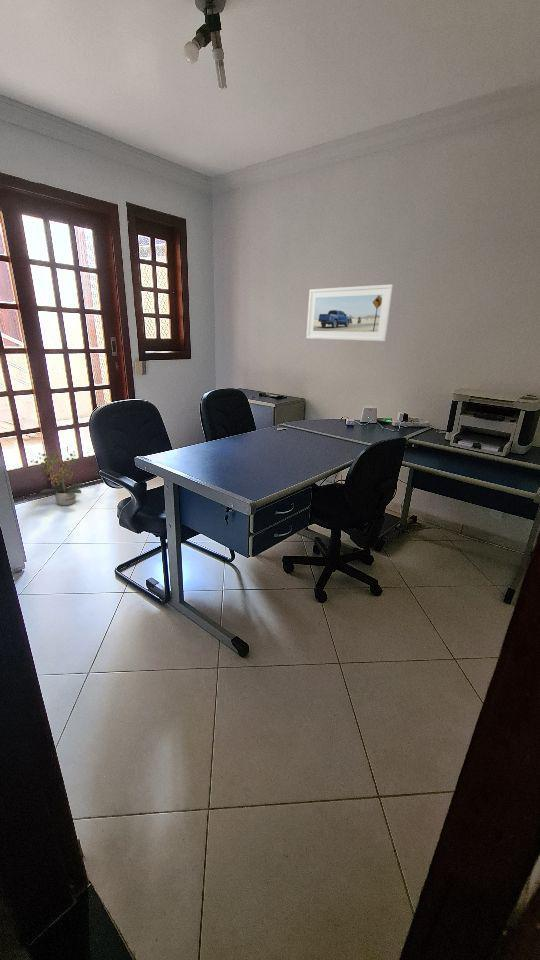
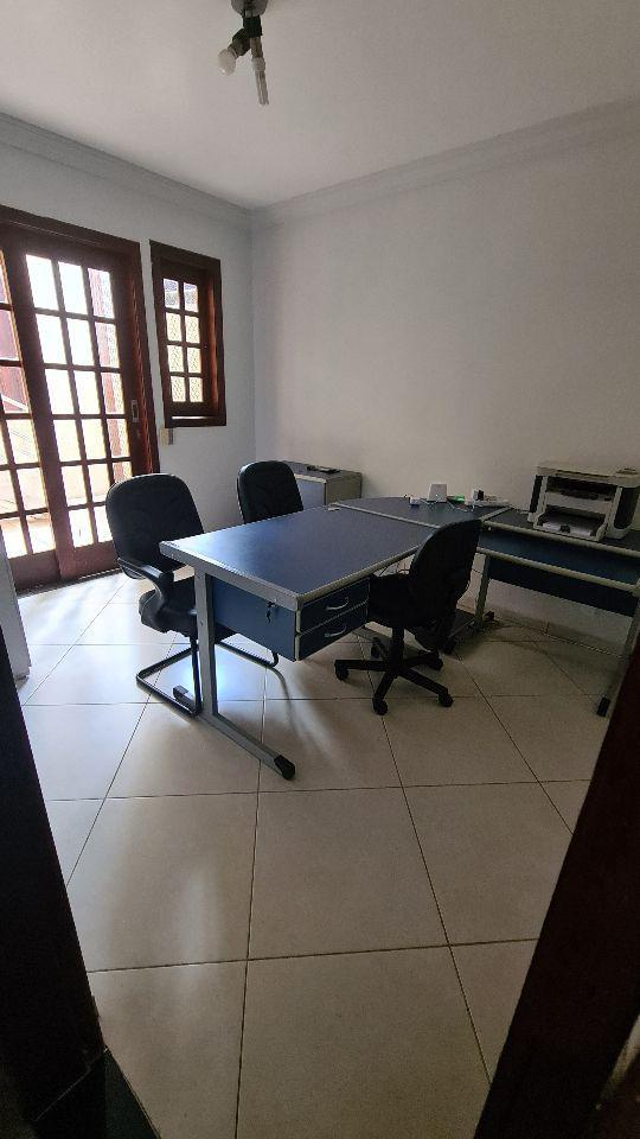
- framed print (345, 314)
- potted plant (59, 479)
